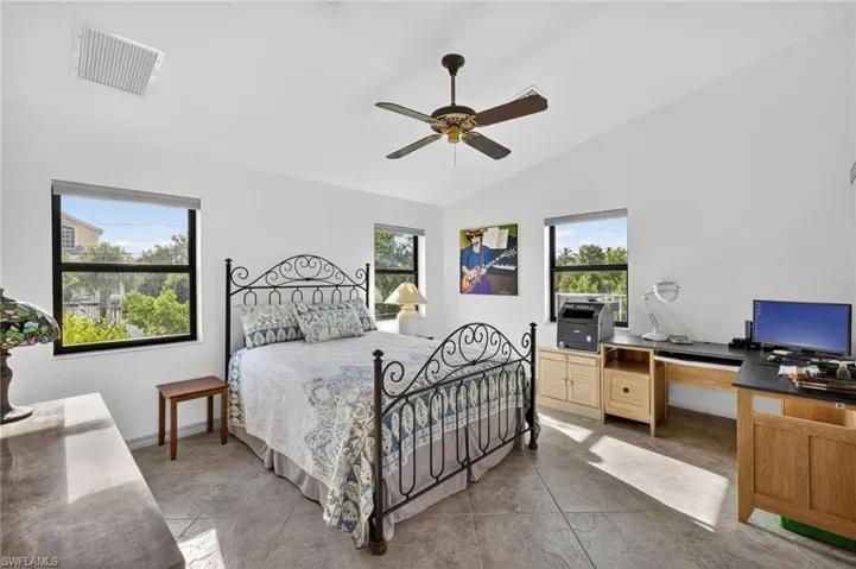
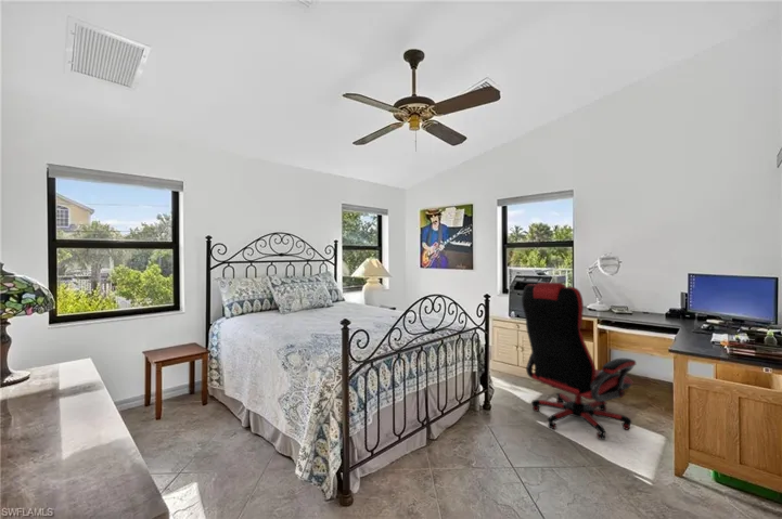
+ office chair (577, 350)
